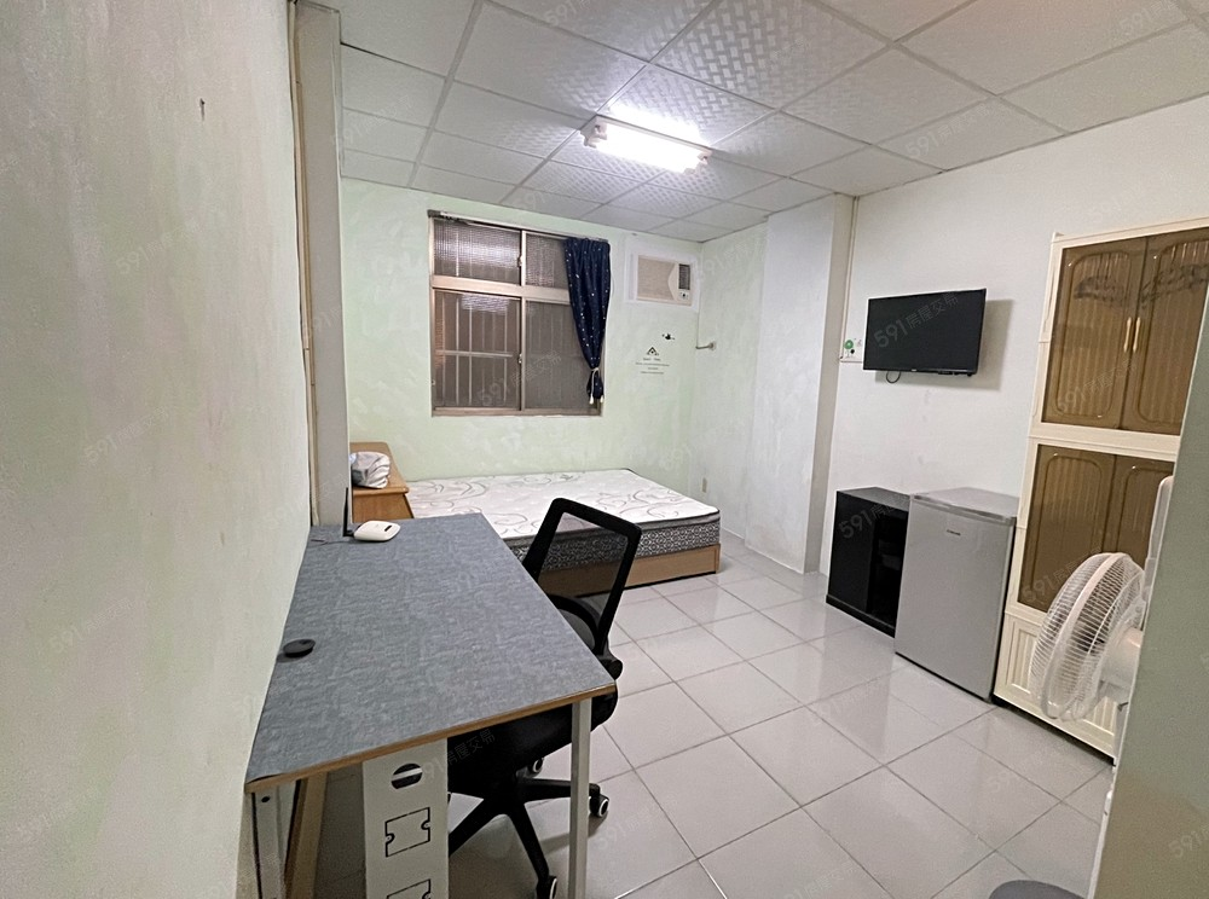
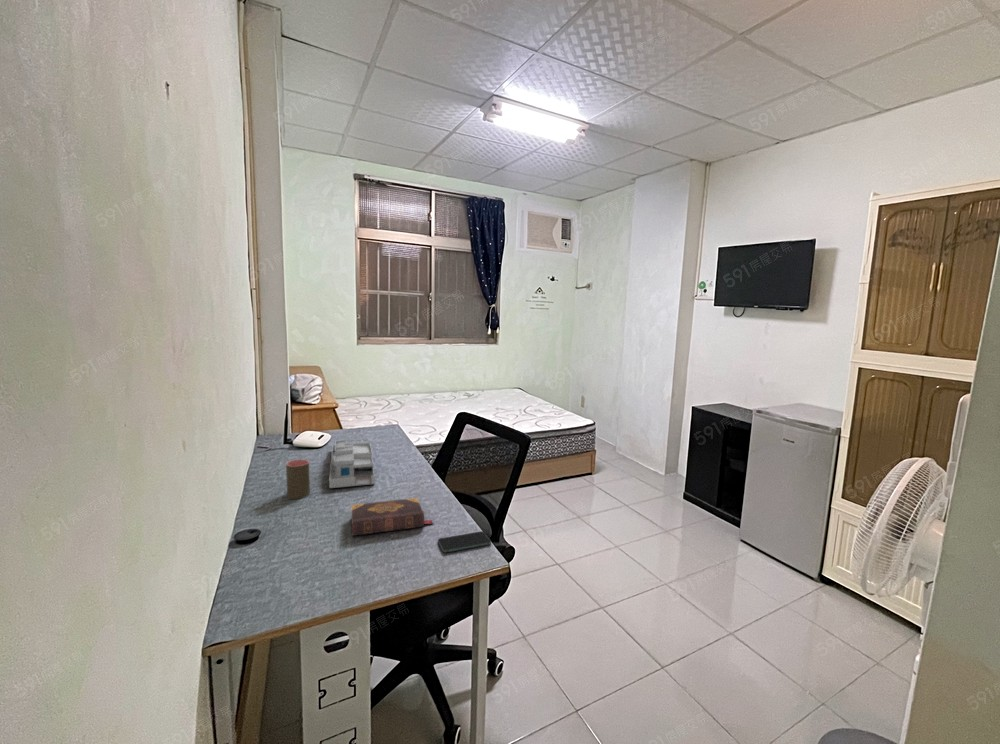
+ book (392, 515)
+ desk organizer (351, 456)
+ cup (298, 478)
+ smartphone (464, 541)
